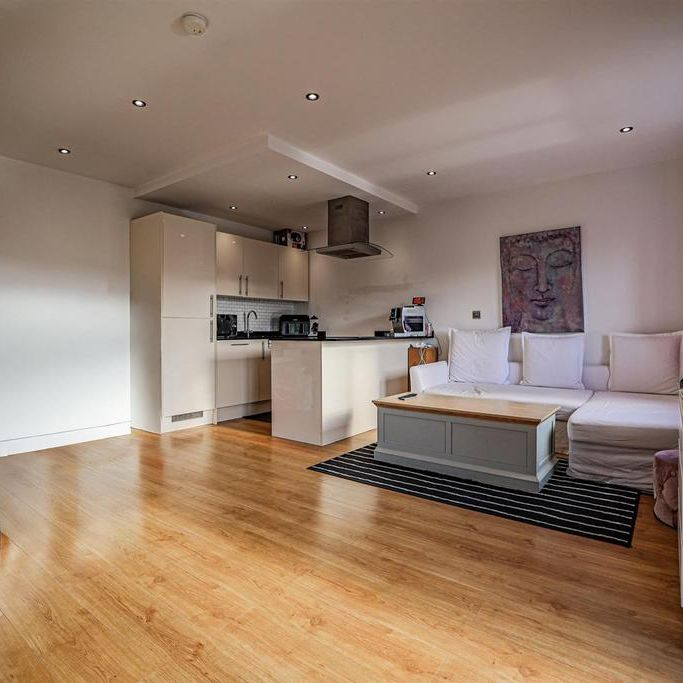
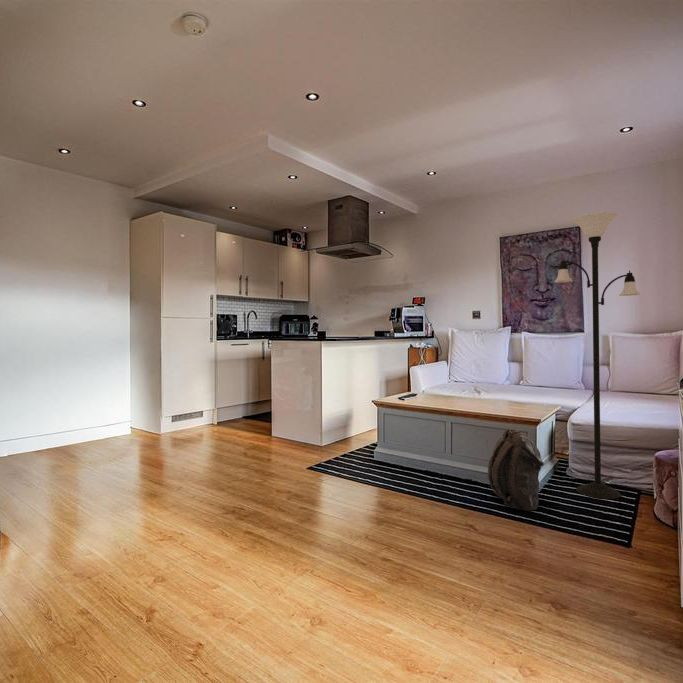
+ floor lamp (596, 354)
+ backpack (514, 465)
